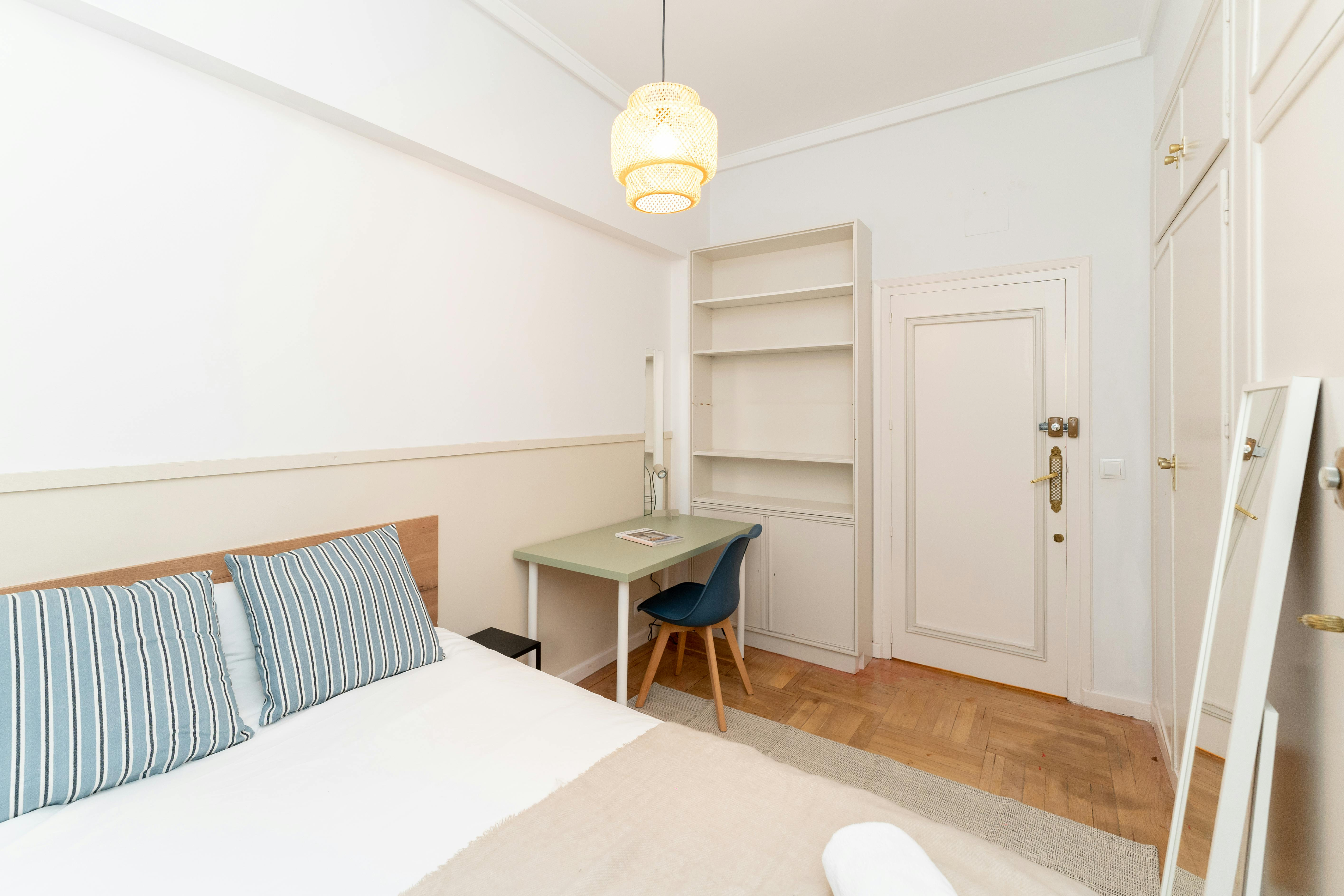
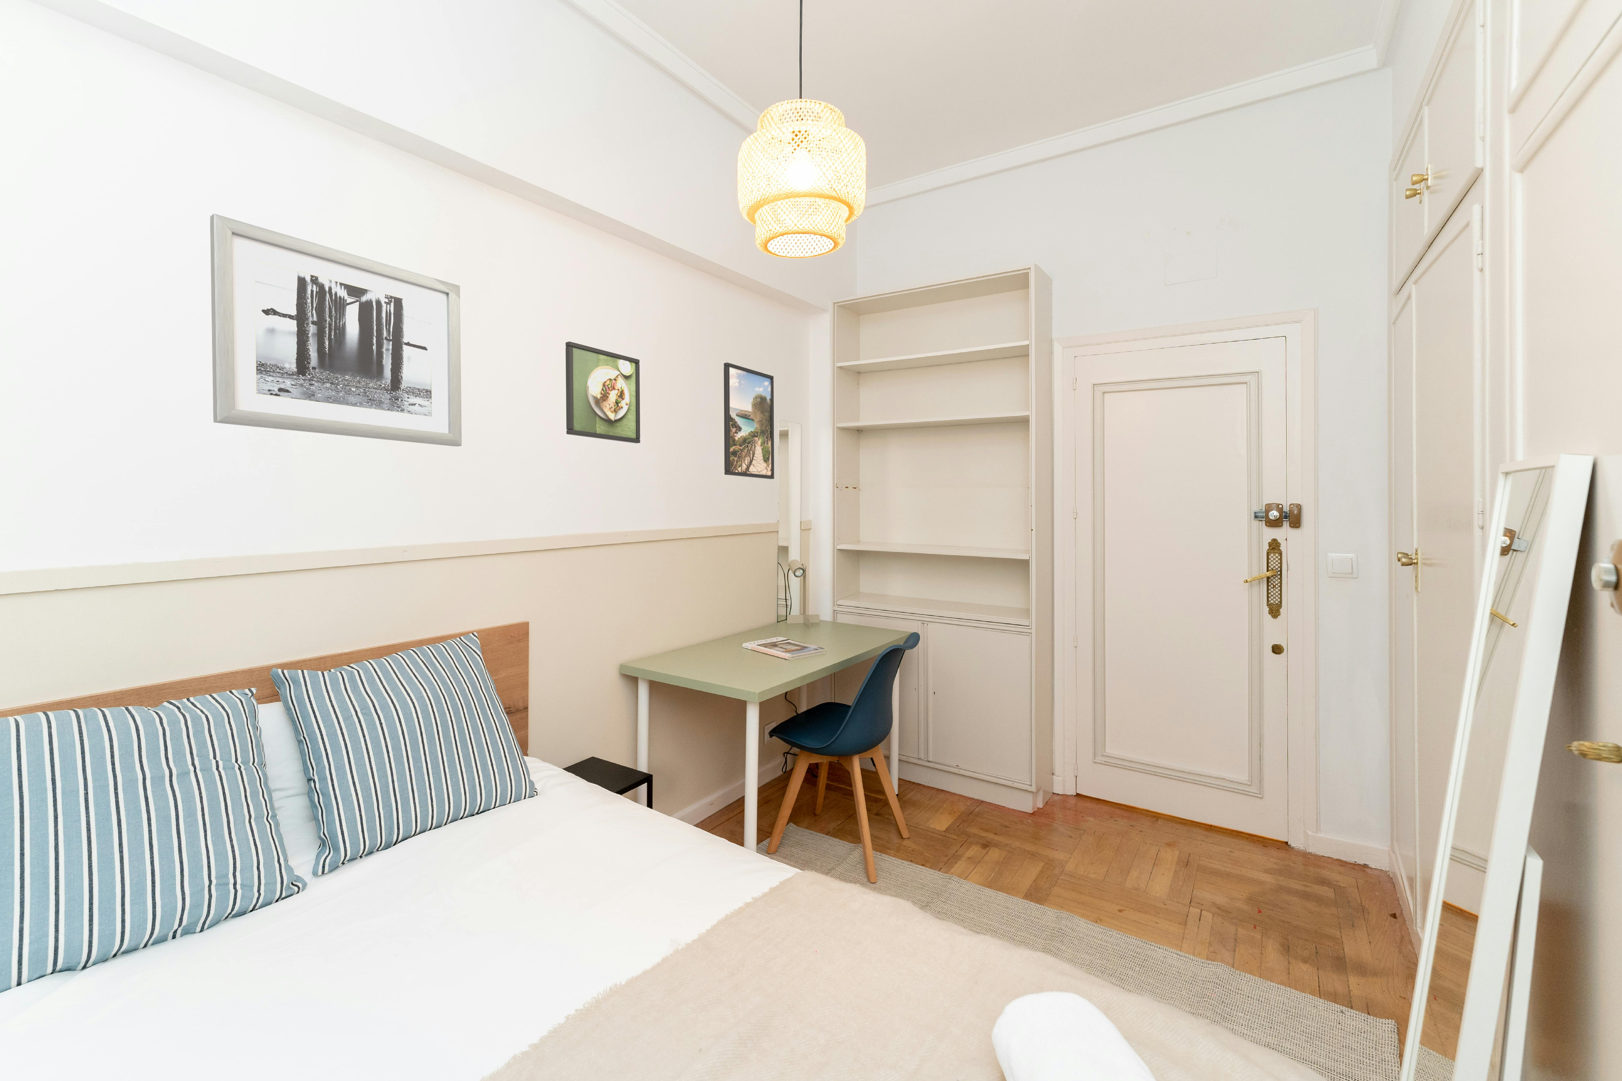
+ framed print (749, 423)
+ wall art (351, 345)
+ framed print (605, 395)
